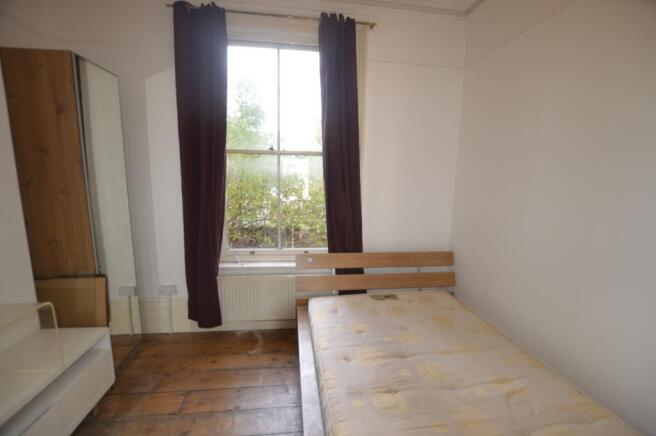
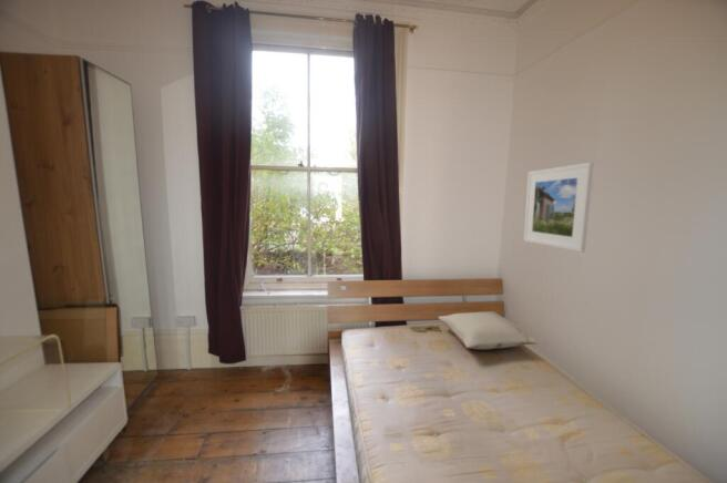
+ pillow (482, 329)
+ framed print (553, 207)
